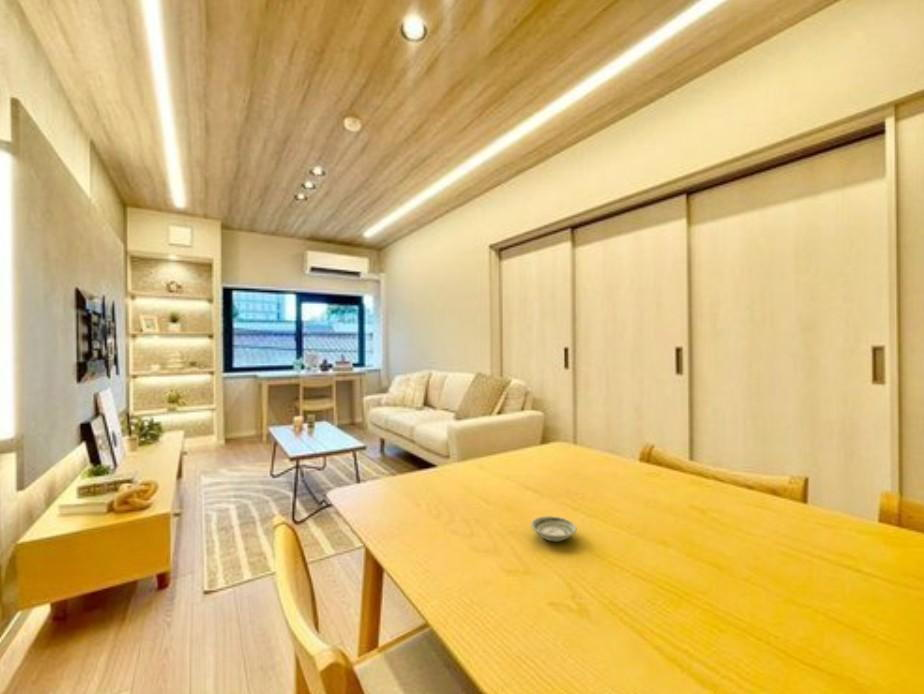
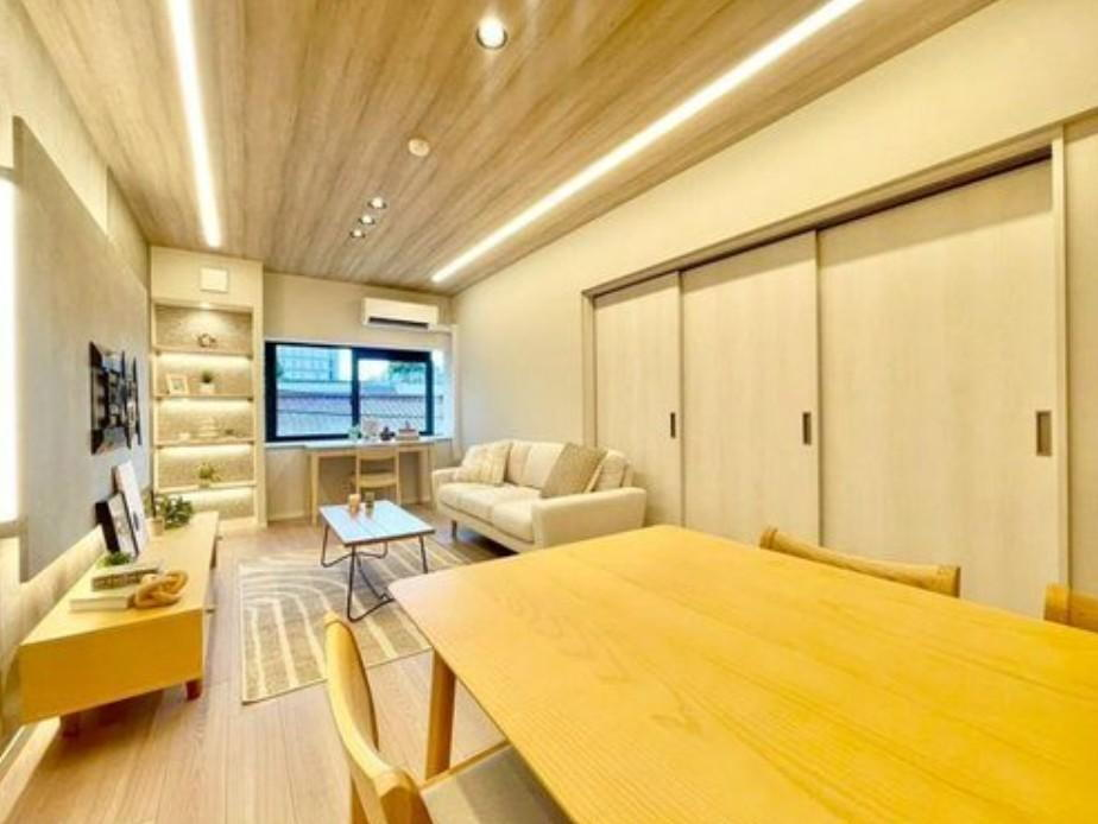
- saucer (553, 530)
